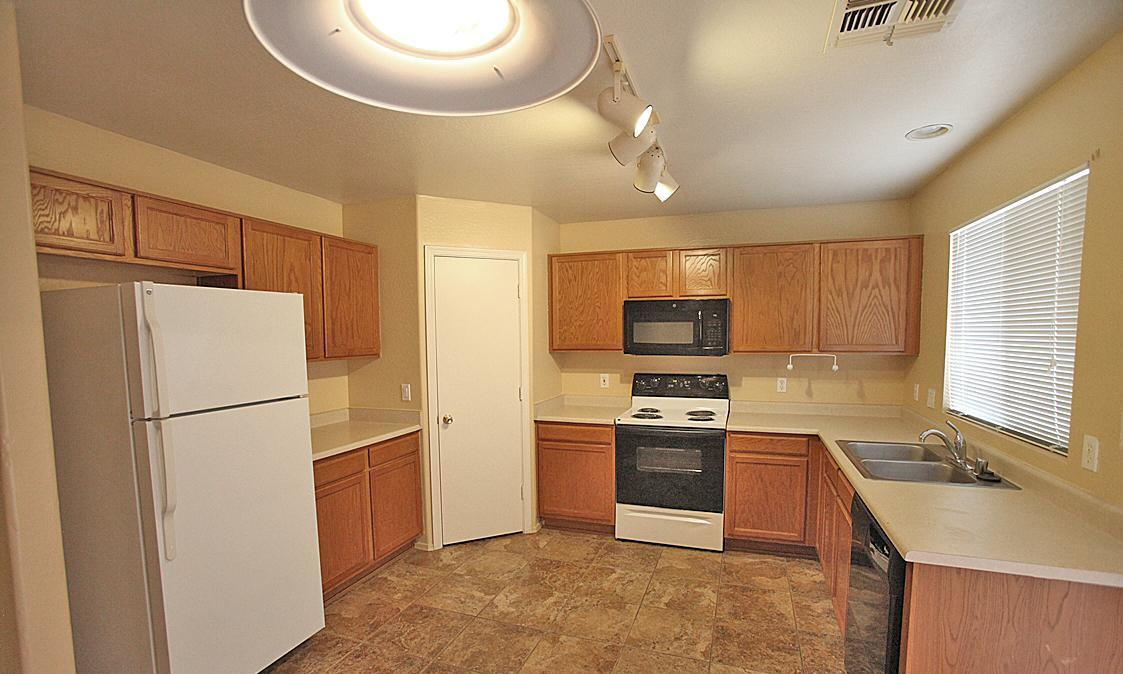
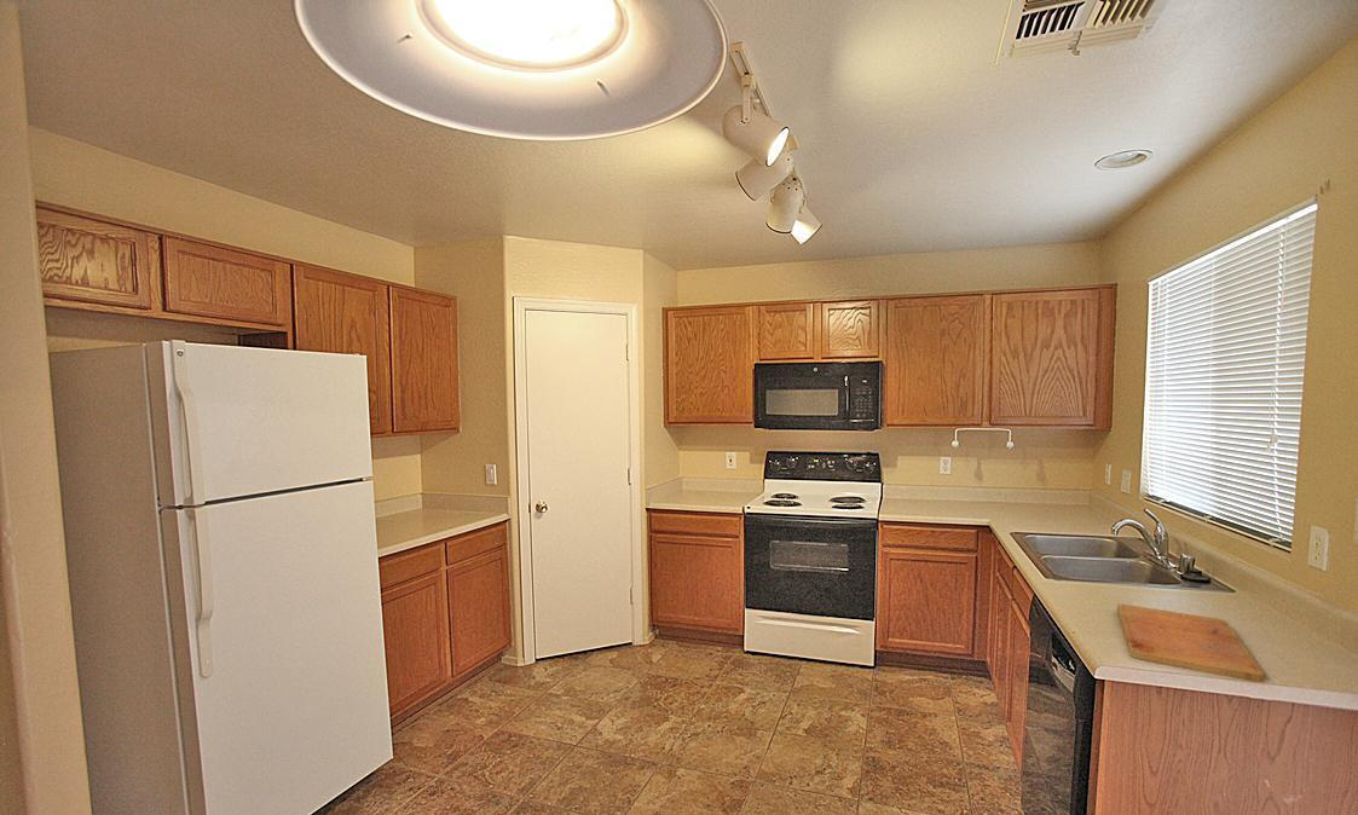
+ cutting board (1180, 637)
